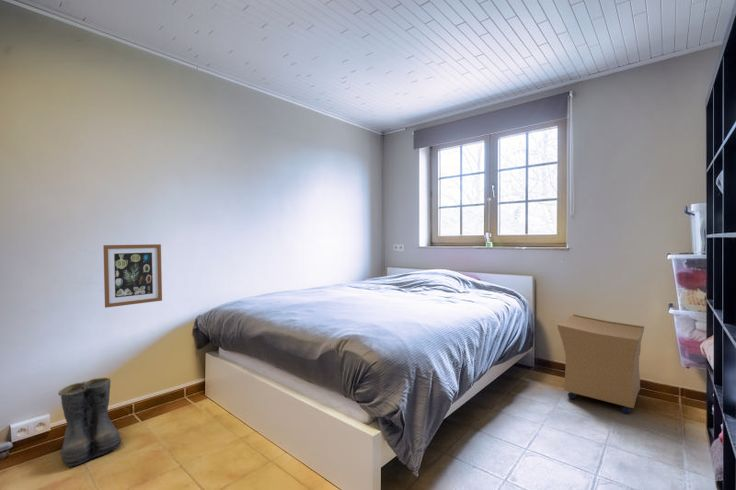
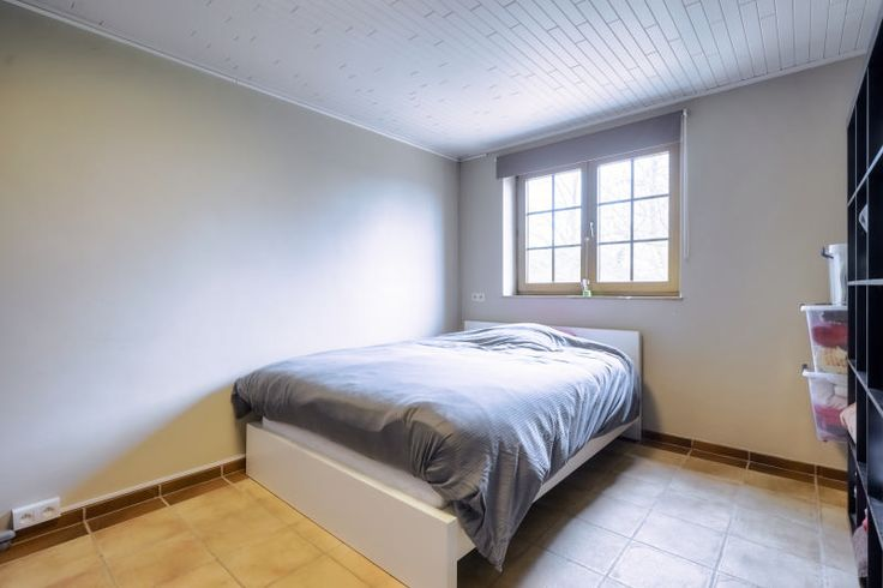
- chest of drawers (601, 358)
- wall art (134, 274)
- boots (88, 416)
